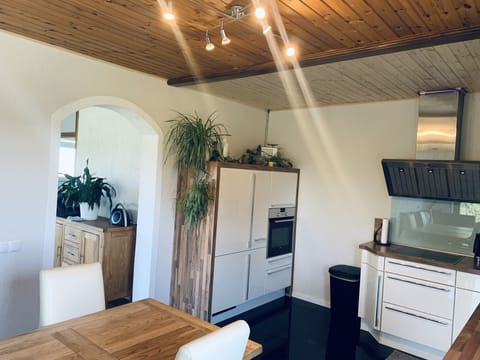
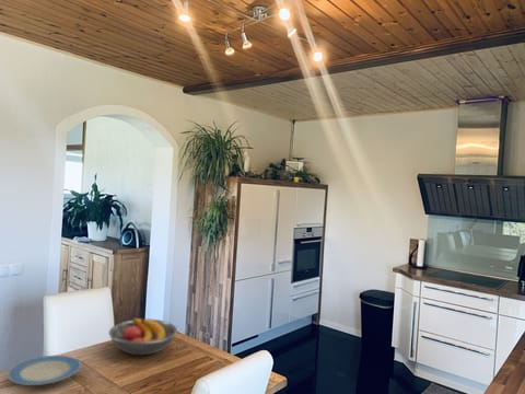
+ plate (45, 372)
+ fruit bowl (143, 336)
